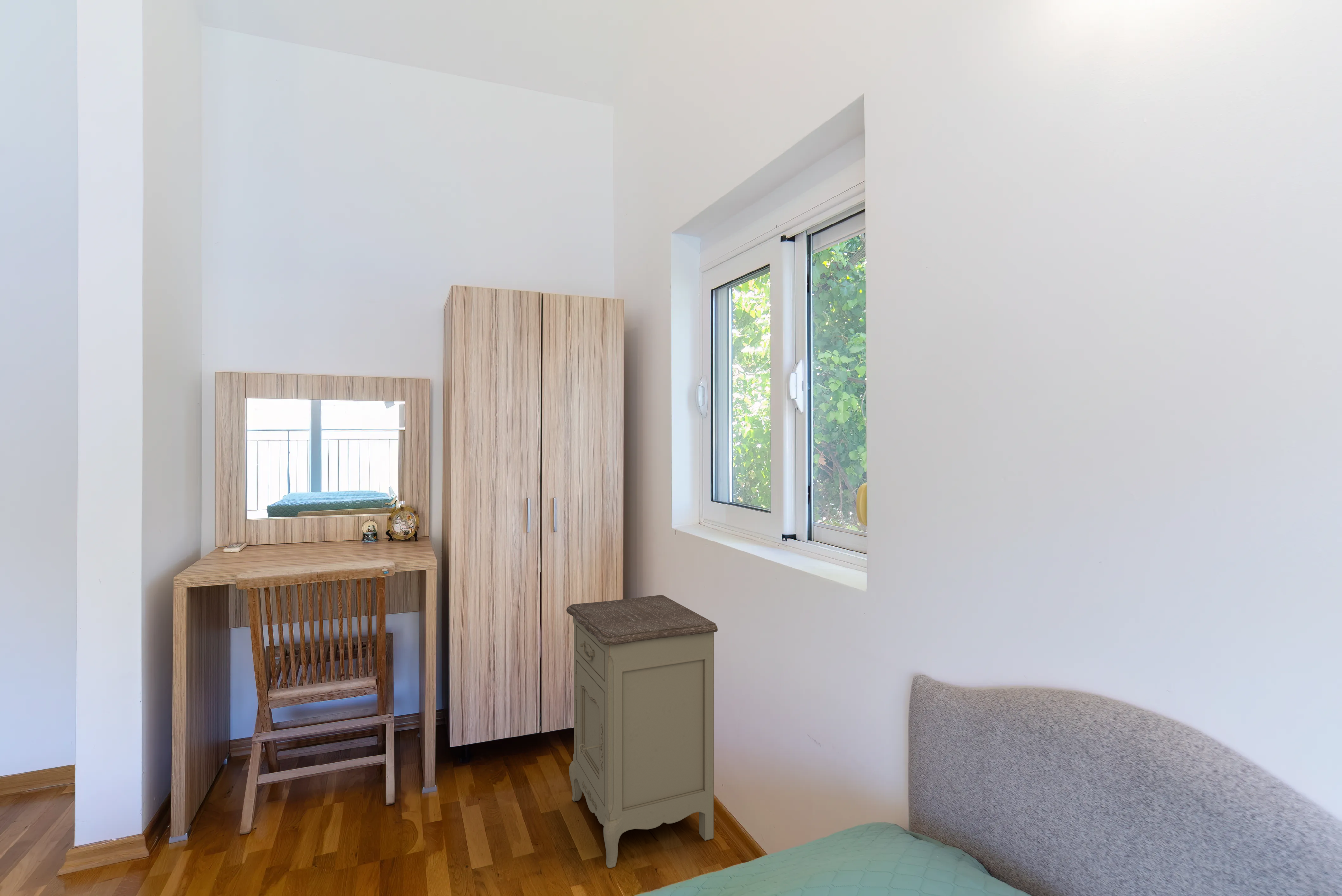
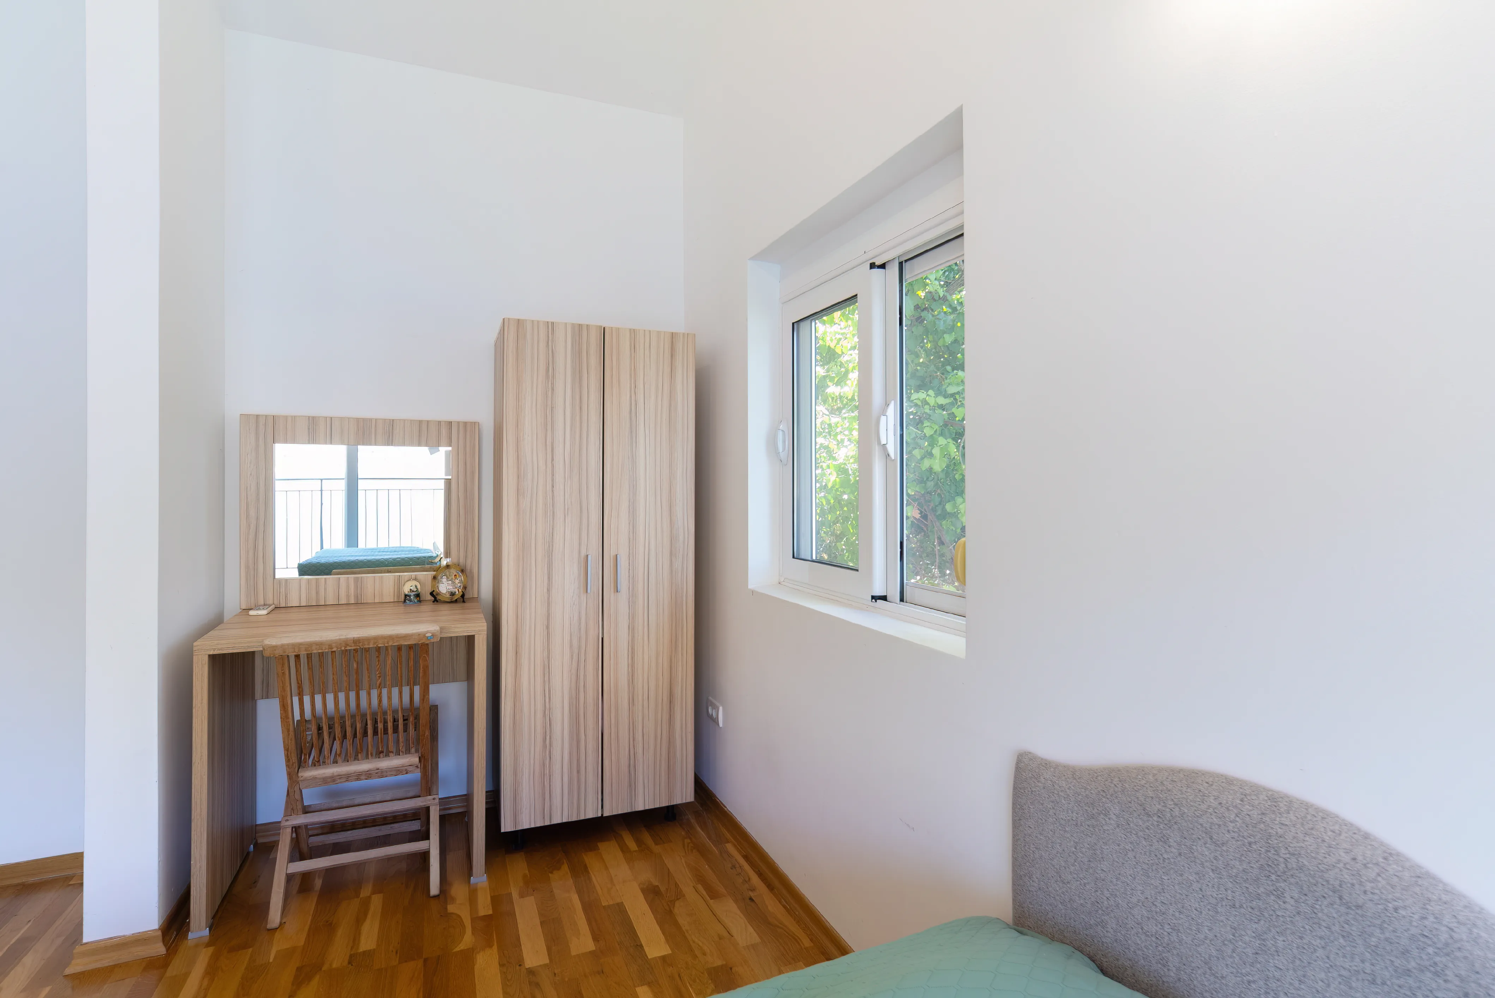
- nightstand (629, 717)
